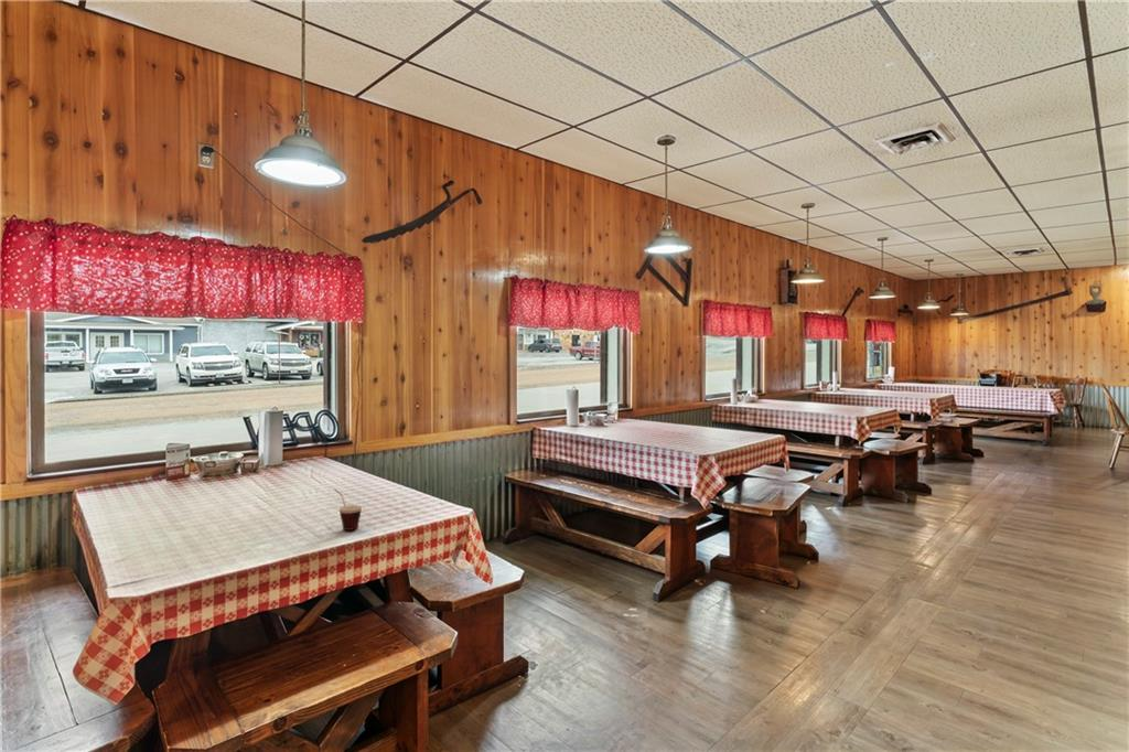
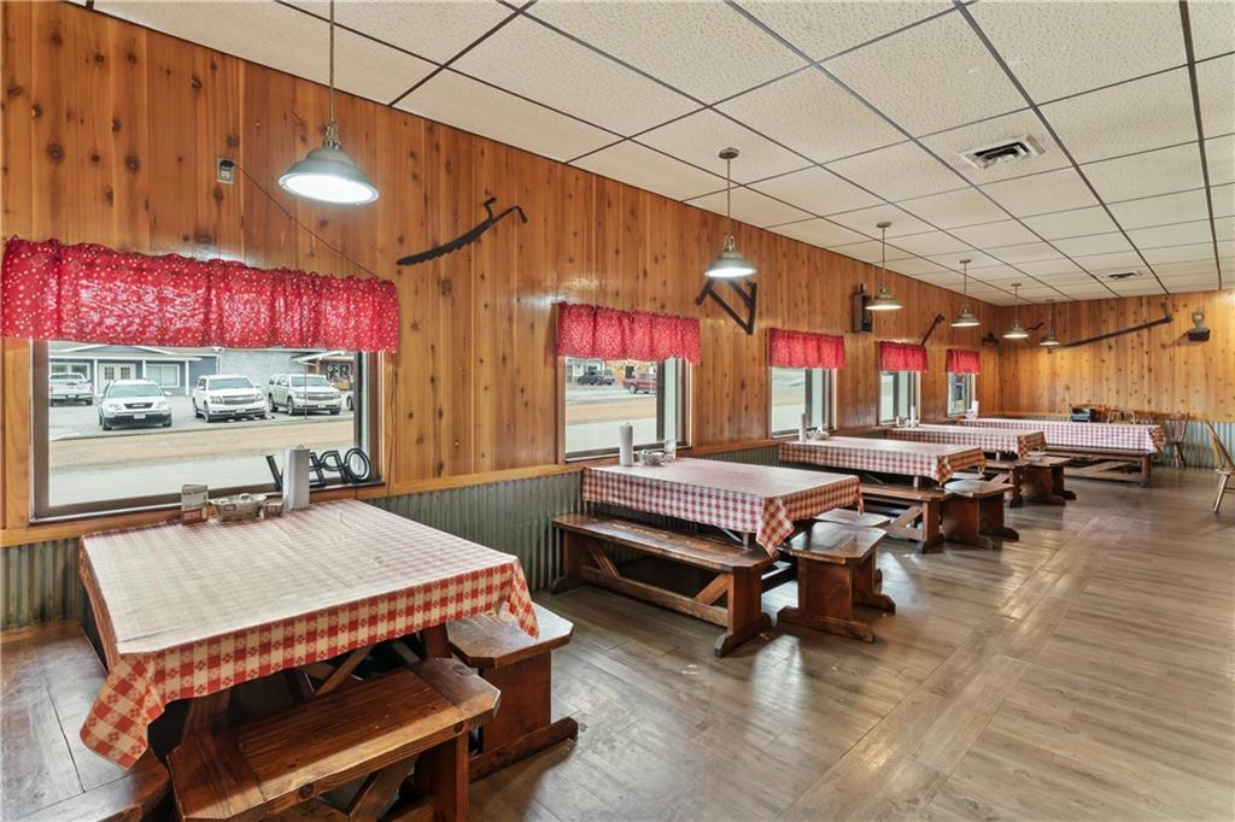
- cup (345, 509)
